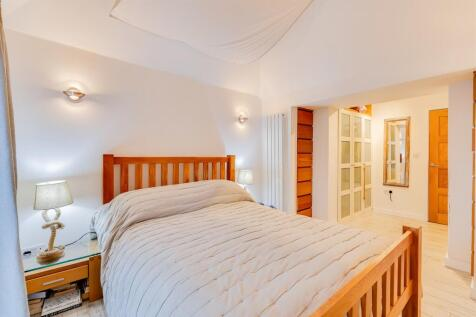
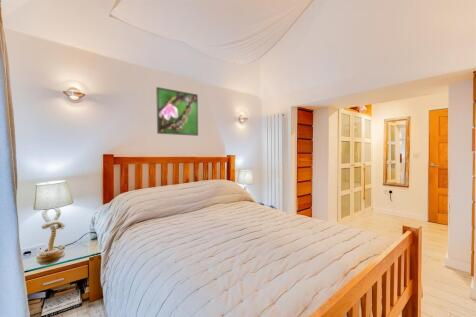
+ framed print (178, 112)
